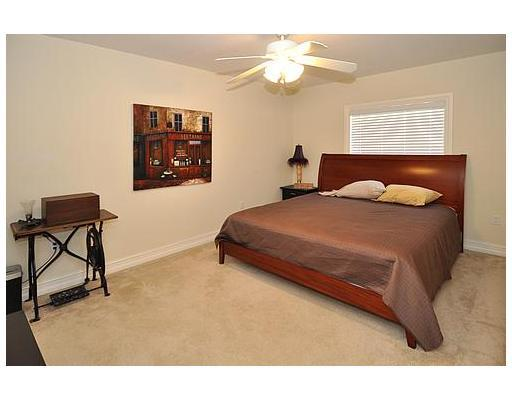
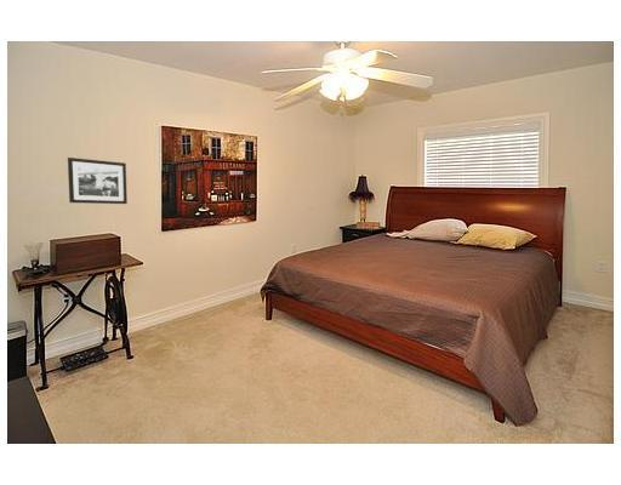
+ picture frame (98, 182)
